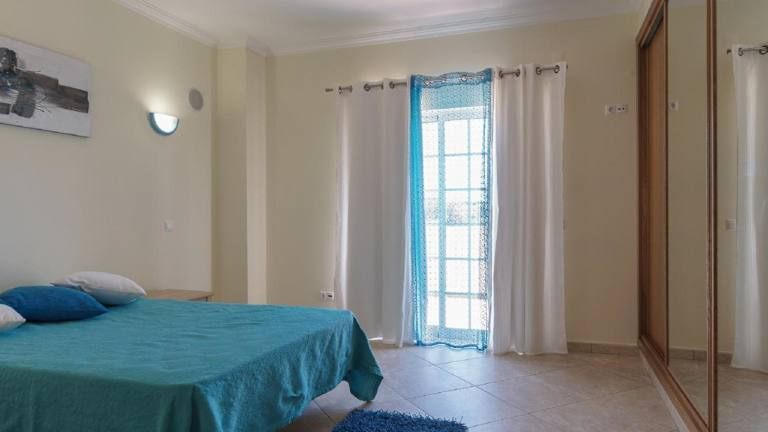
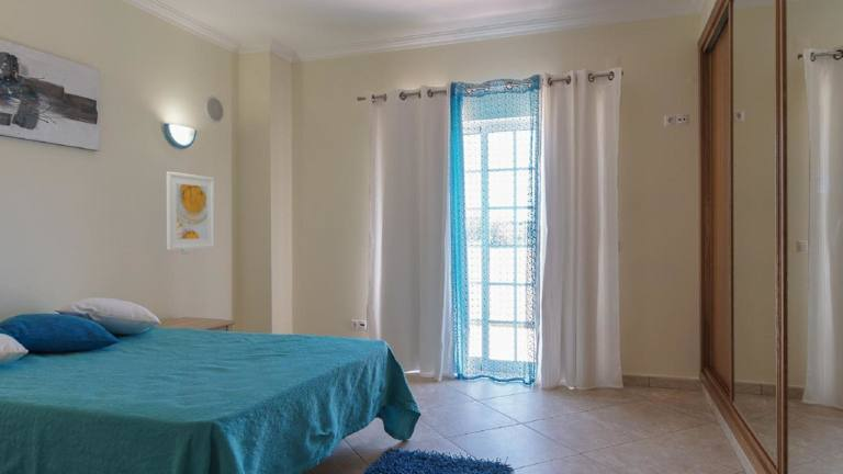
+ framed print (191, 212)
